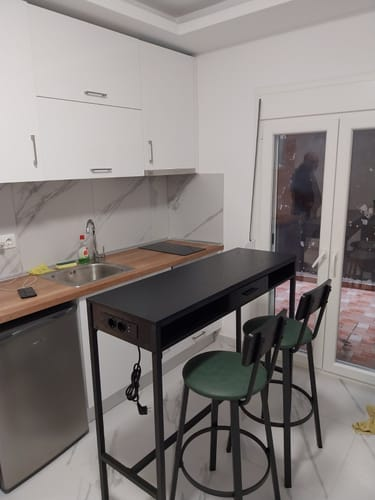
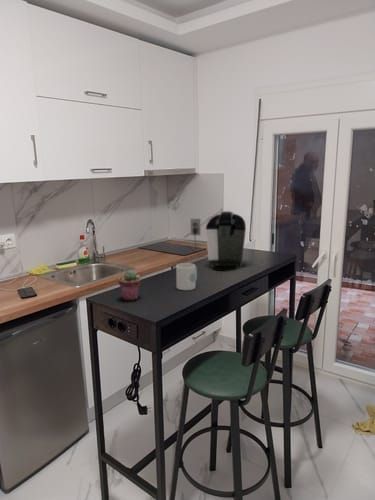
+ potted succulent (129, 284)
+ coffee maker (215, 238)
+ mug (188, 275)
